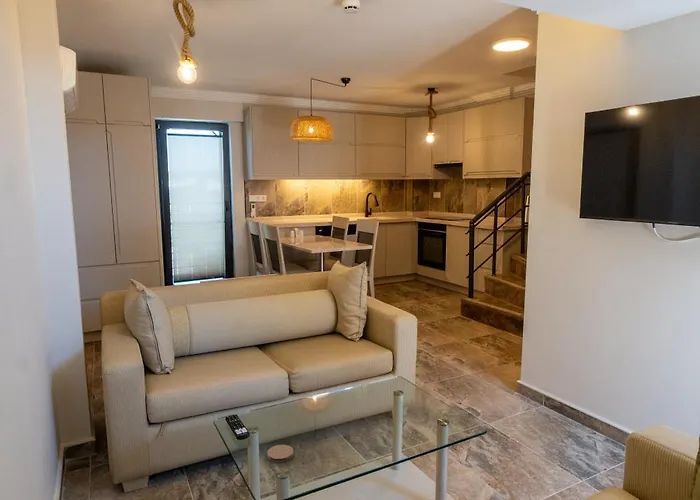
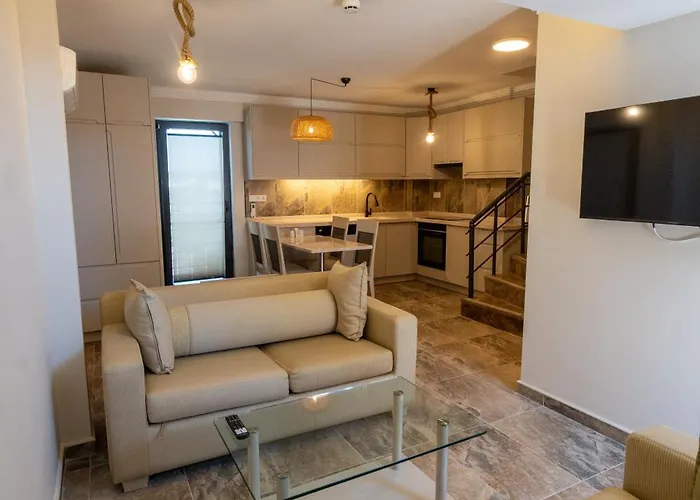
- coaster (280, 453)
